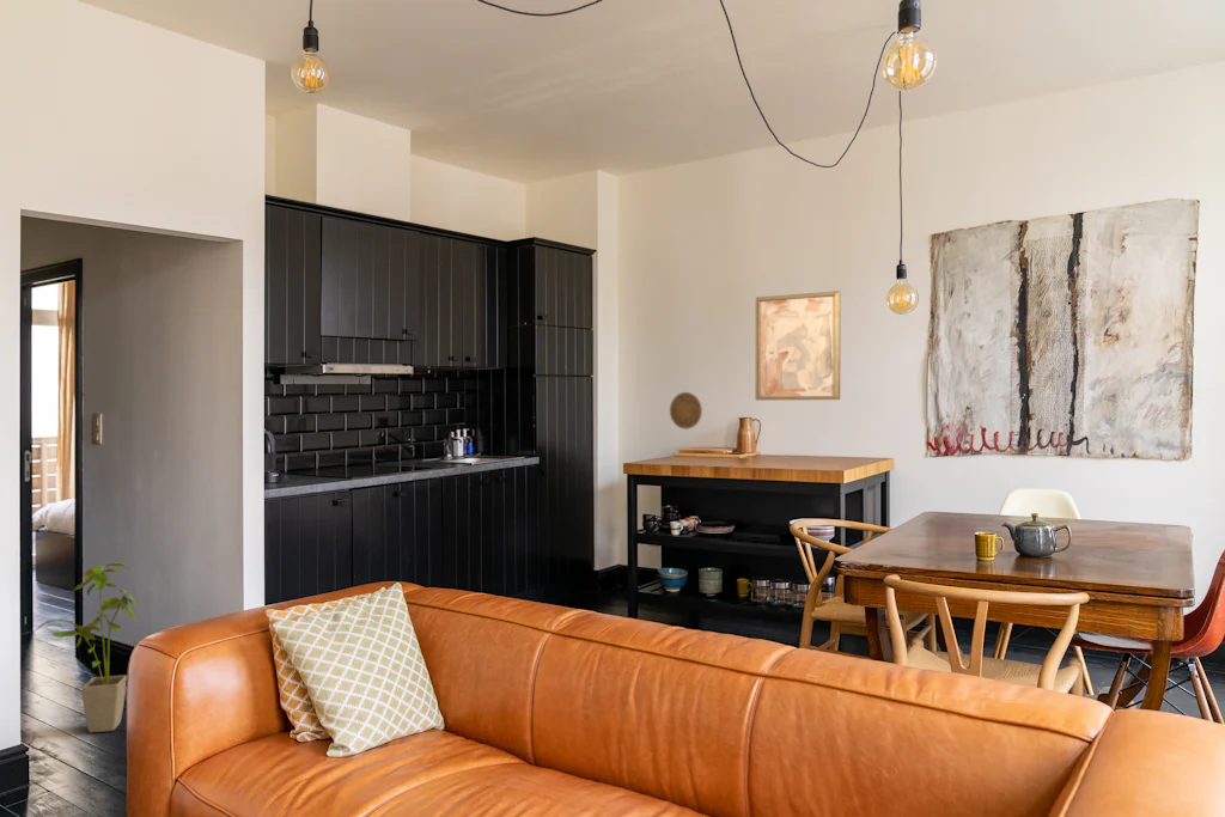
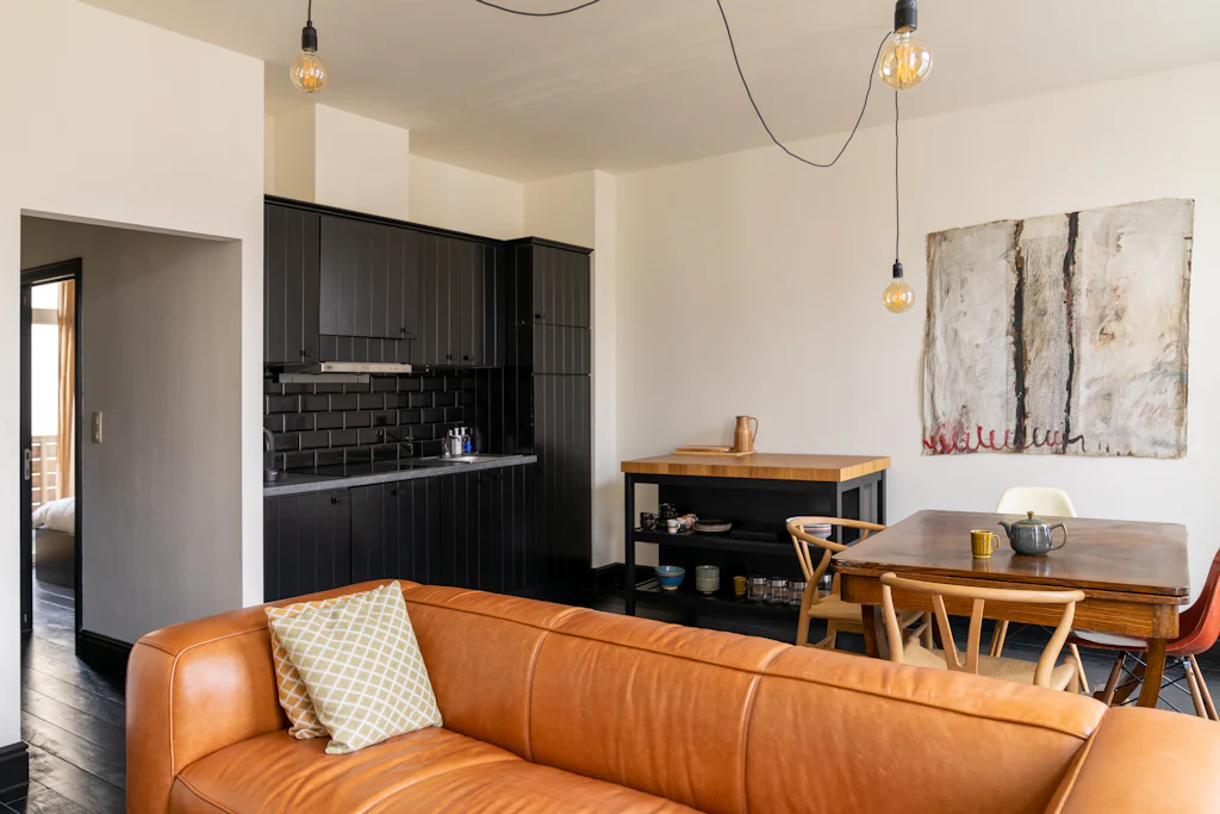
- house plant (93, 646)
- wall art (796, 347)
- decorative plate (684, 410)
